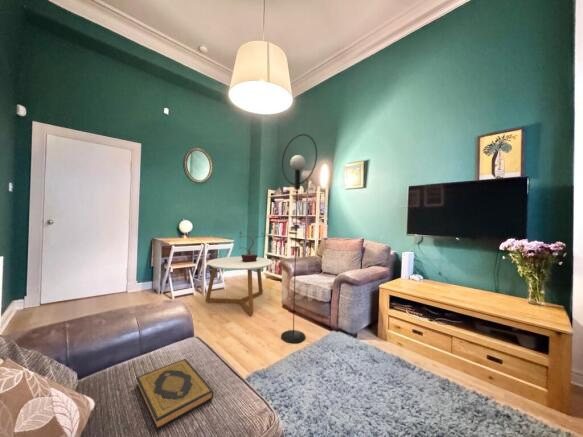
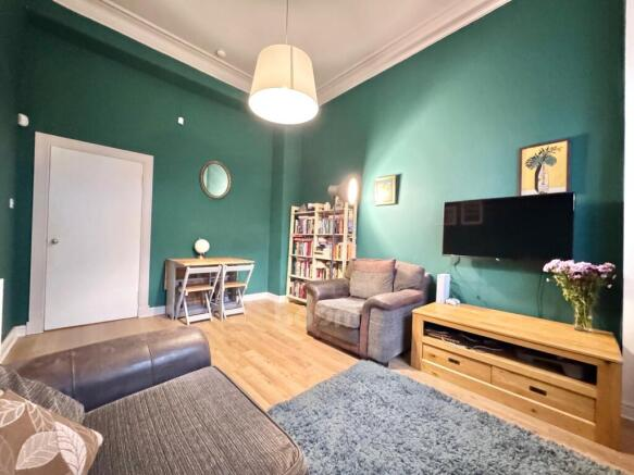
- coffee table (248, 282)
- potted plant (253, 242)
- hardback book (173, 387)
- floor lamp (295, 235)
